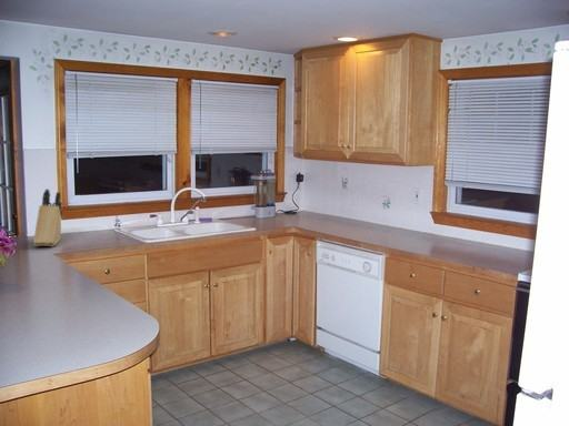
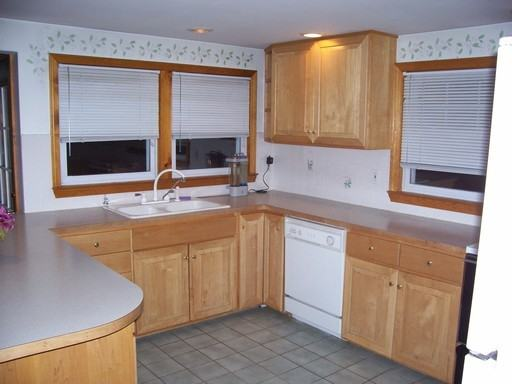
- knife block (48, 216)
